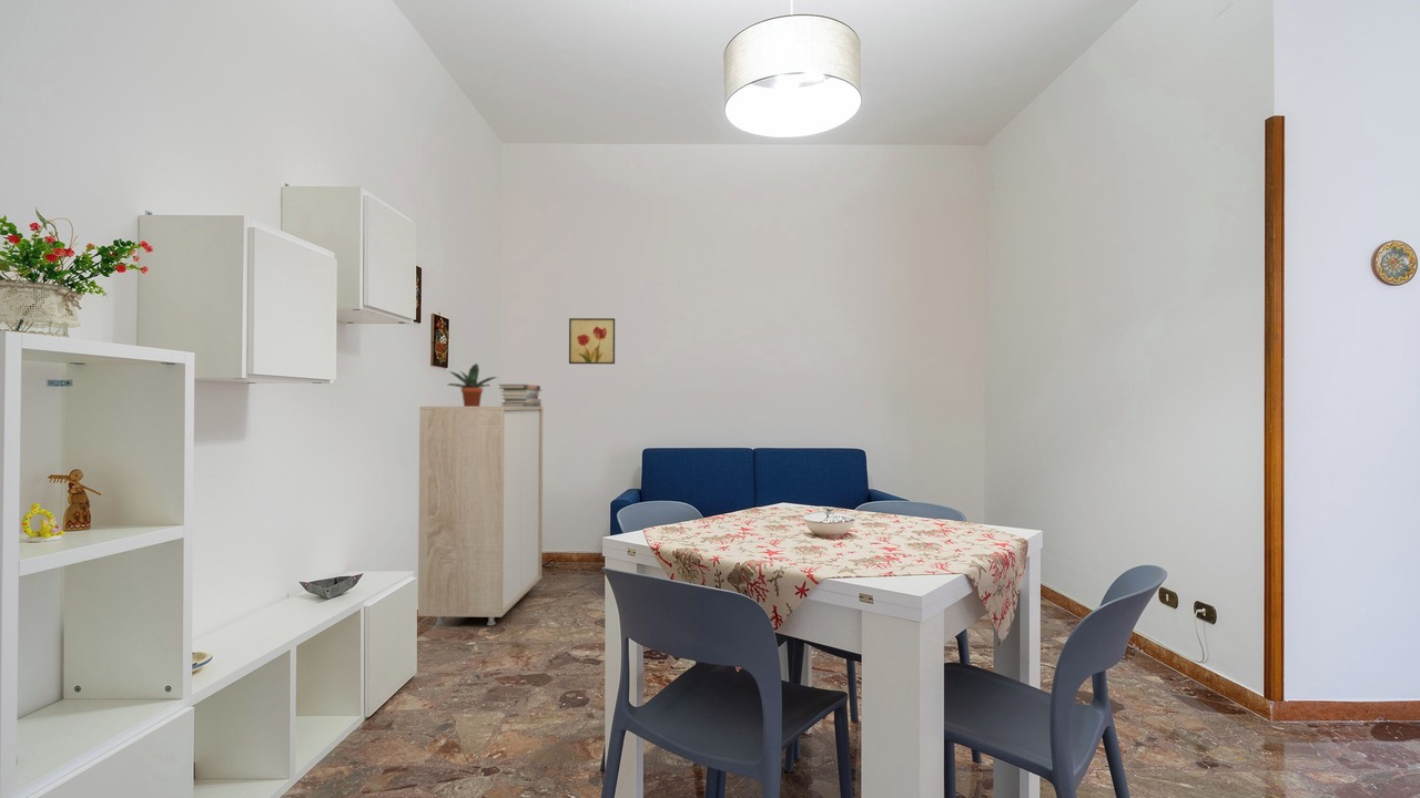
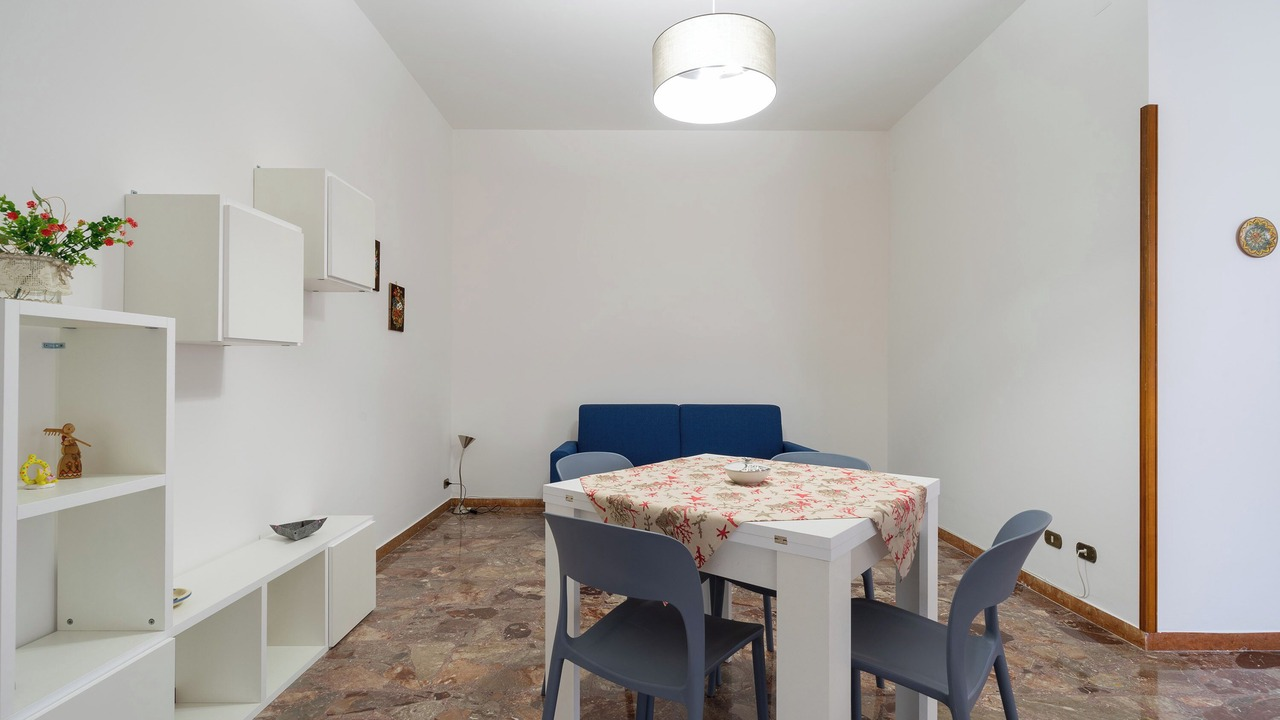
- potted plant (471, 385)
- storage cabinet (484, 505)
- book stack (520, 395)
- wall art (591, 340)
